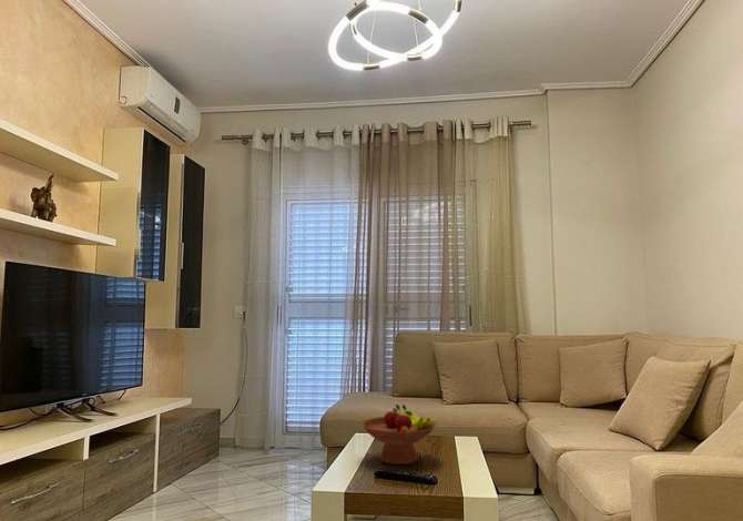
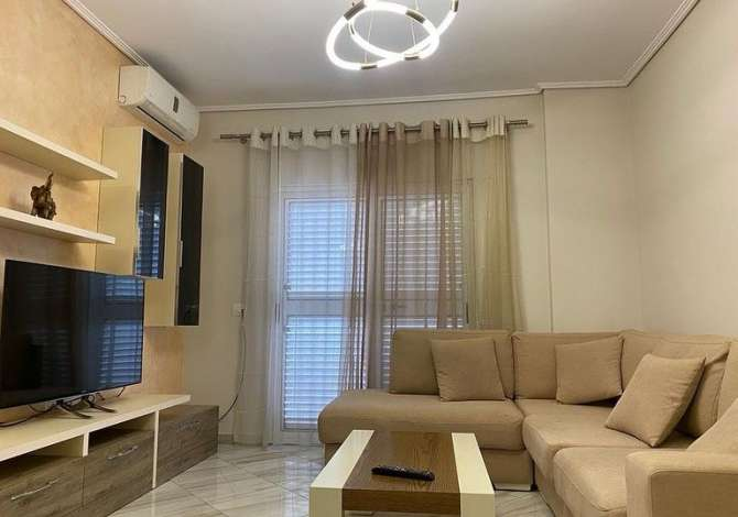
- fruit bowl (398, 435)
